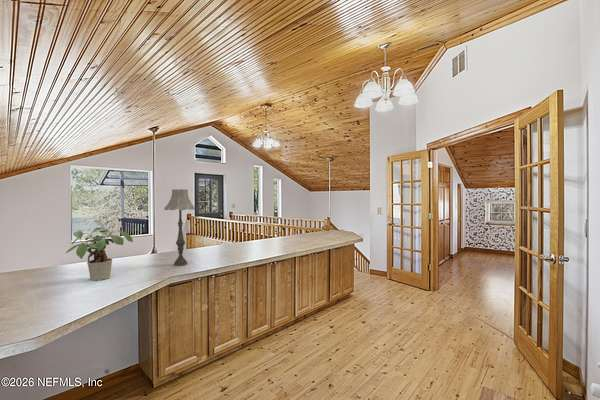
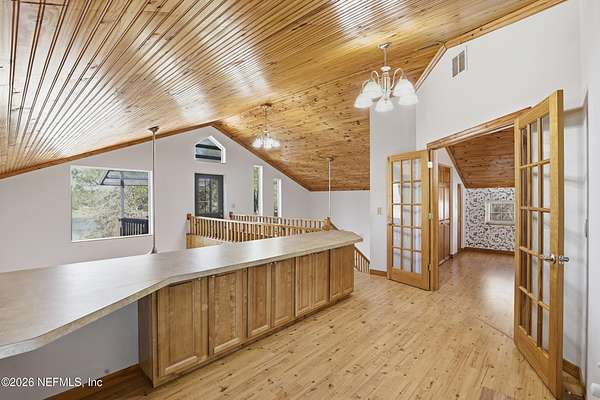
- potted plant (95, 254)
- table lamp (180, 226)
